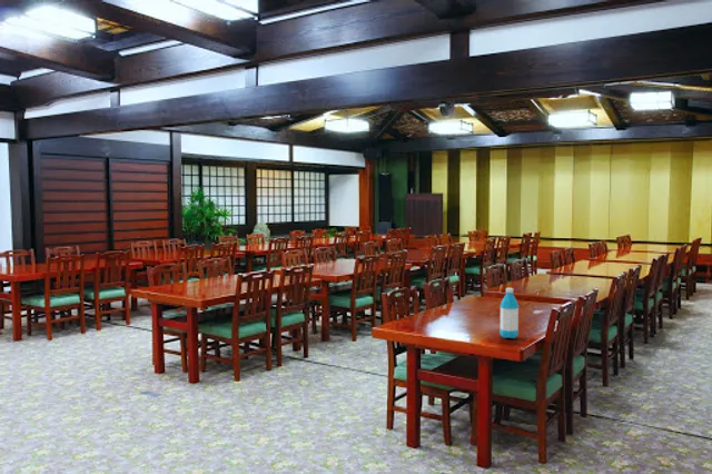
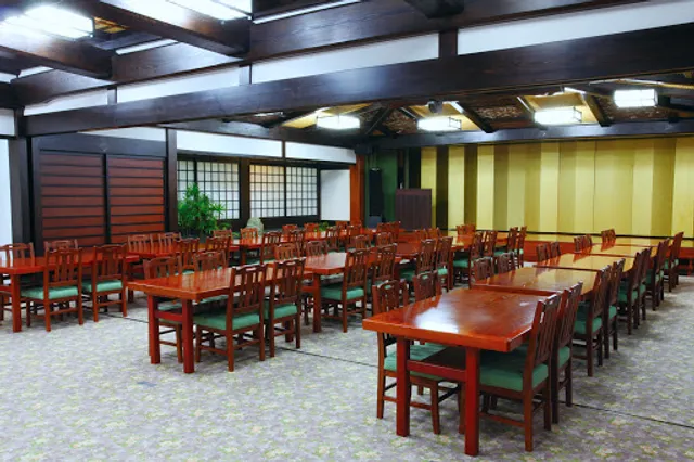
- water bottle (508, 313)
